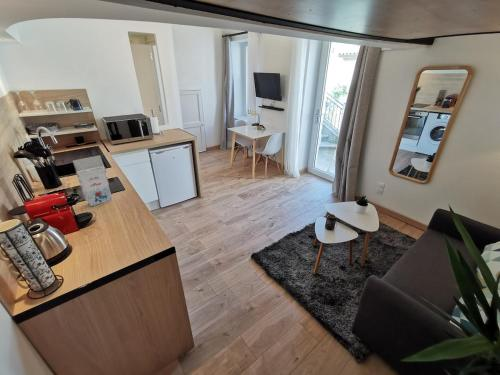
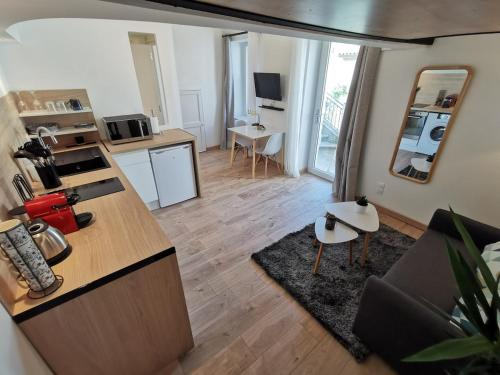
- gift box (93, 180)
